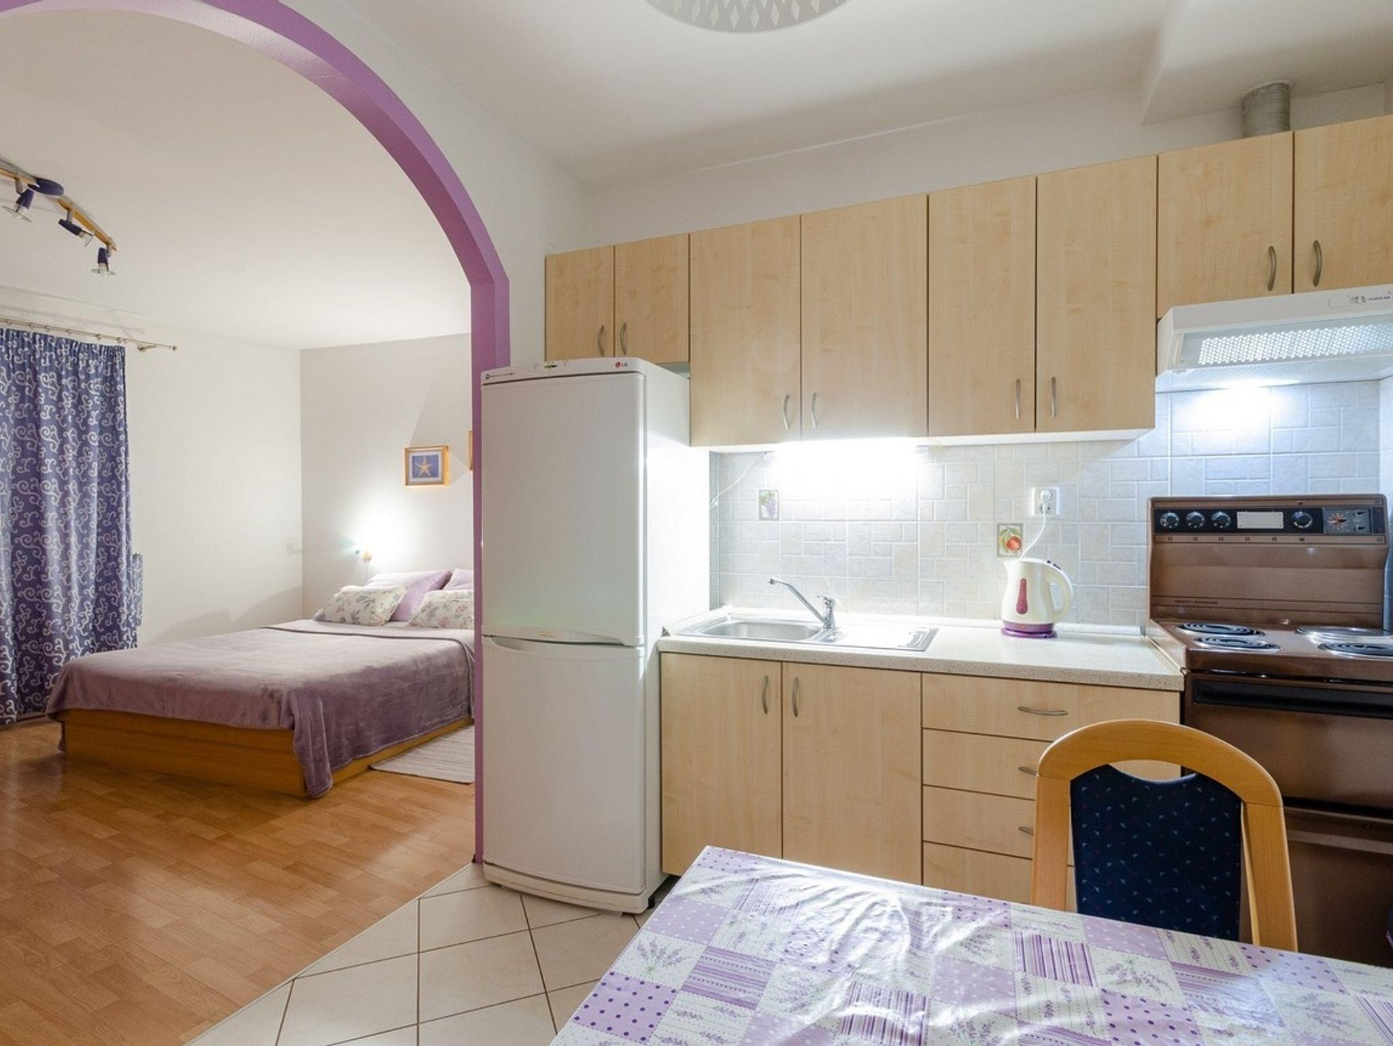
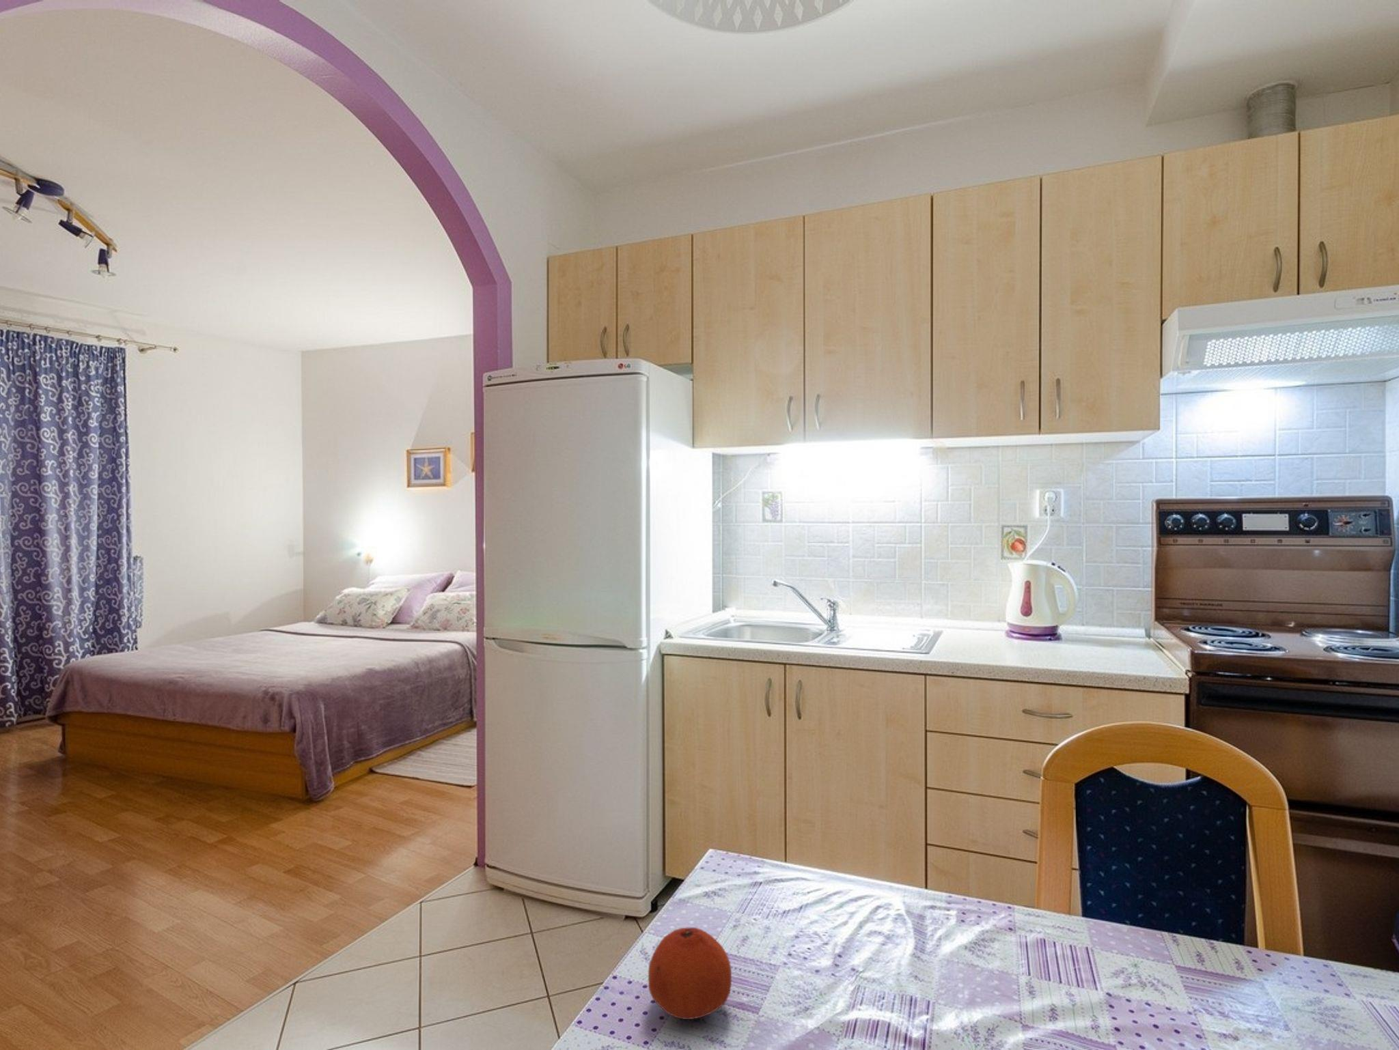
+ fruit (688, 971)
